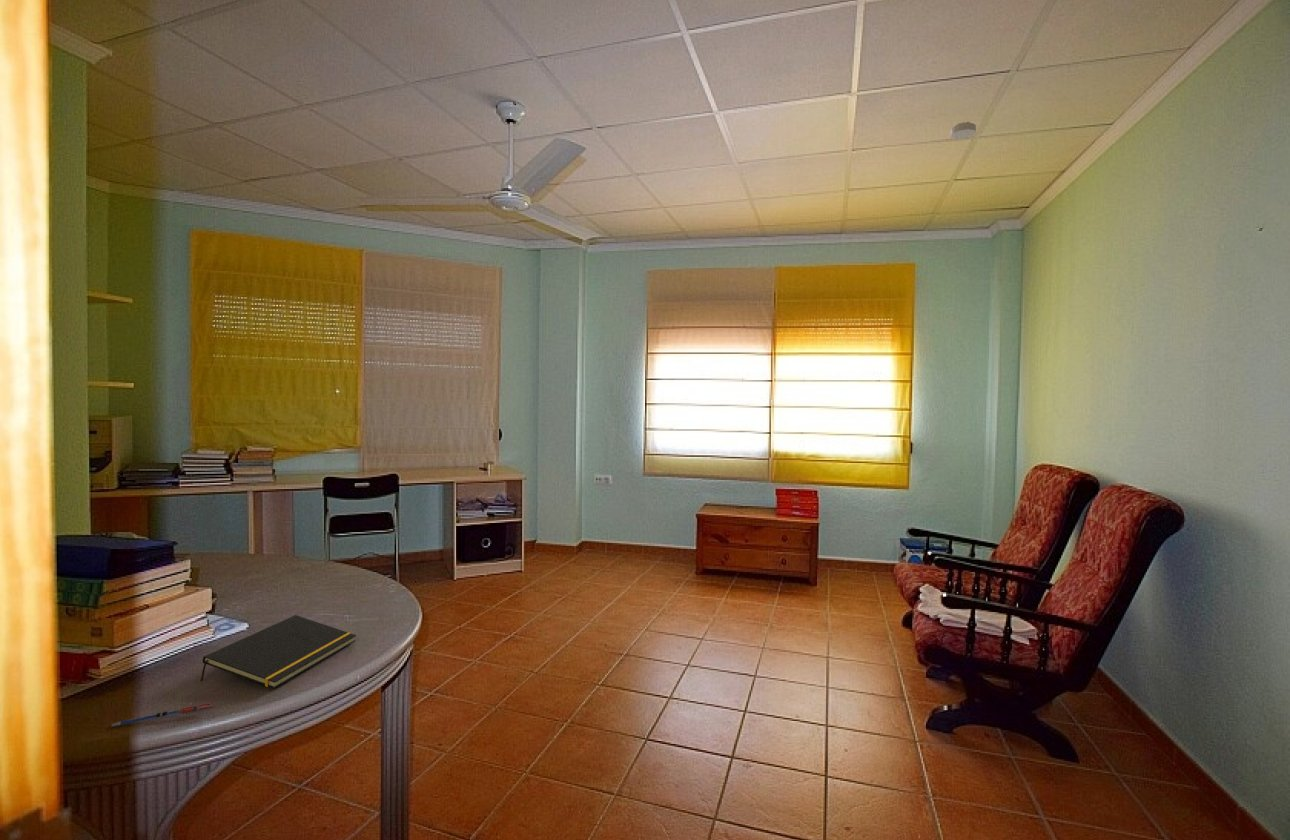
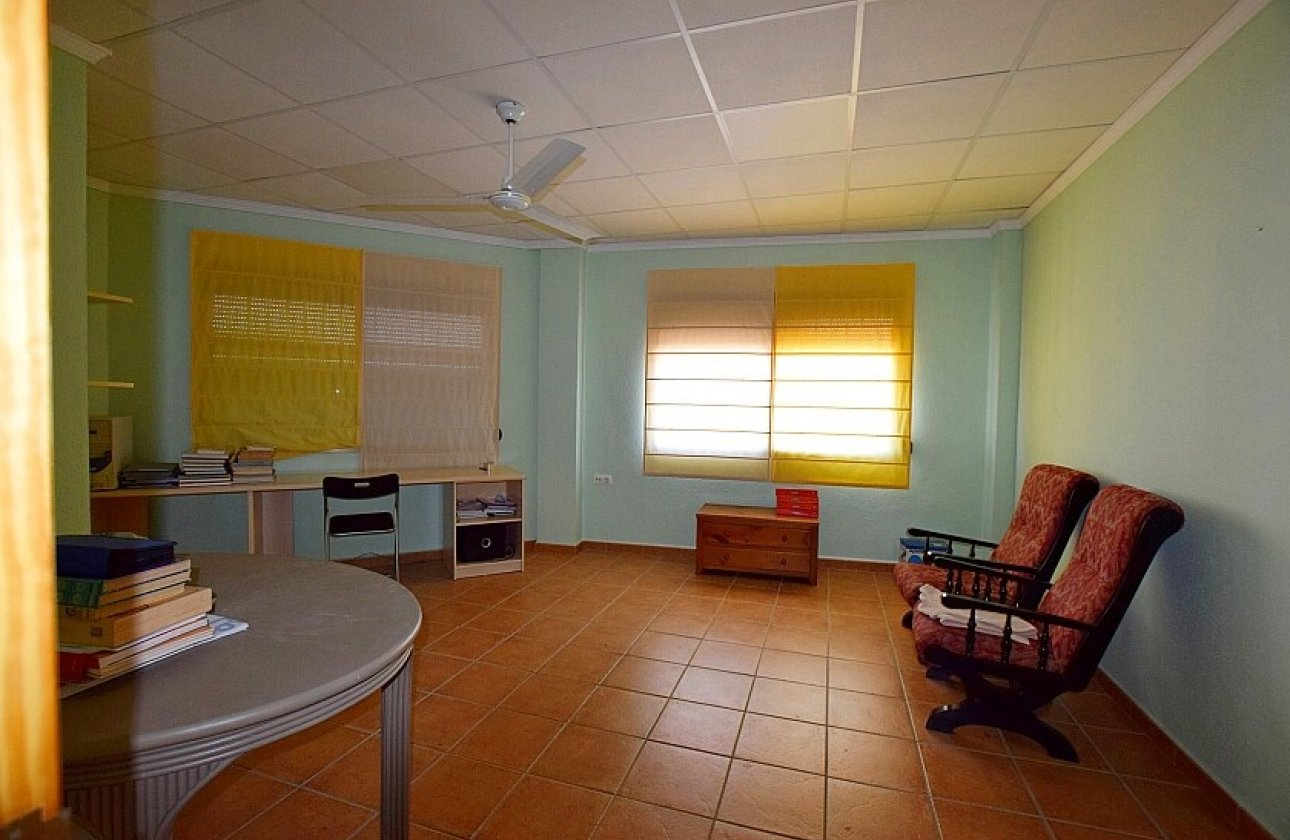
- smoke detector (963, 129)
- pen (164, 713)
- notepad (285, 648)
